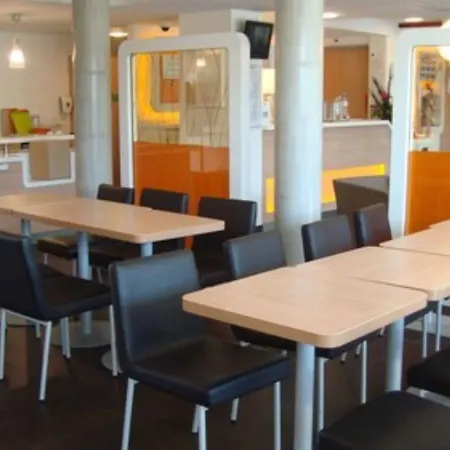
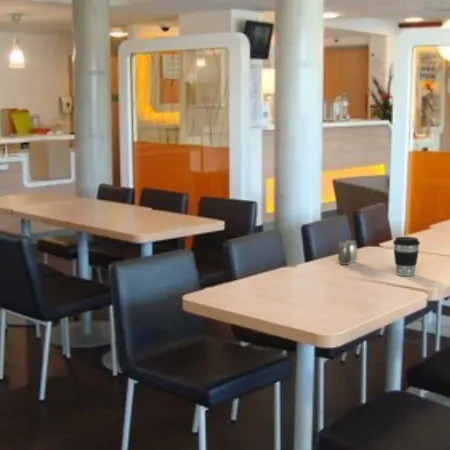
+ coffee cup (406, 256)
+ salt and pepper shaker (347, 252)
